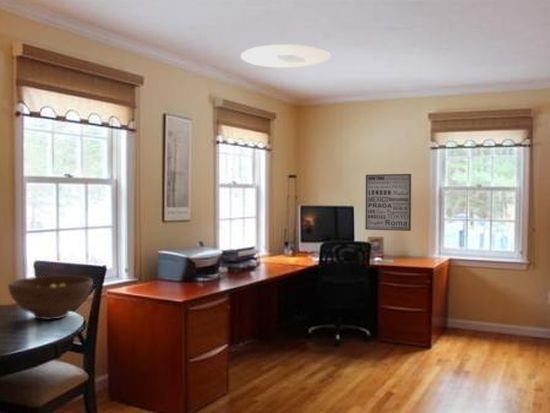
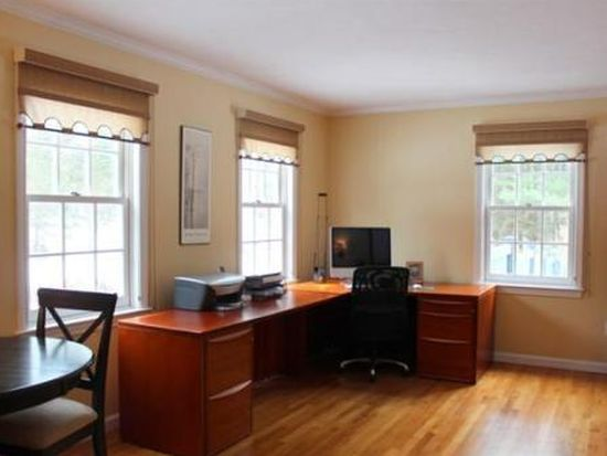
- ceiling light (285, 52)
- wall art (388, 202)
- fruit bowl (51, 299)
